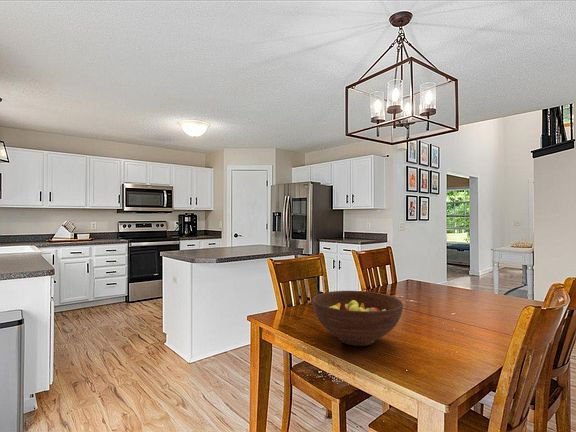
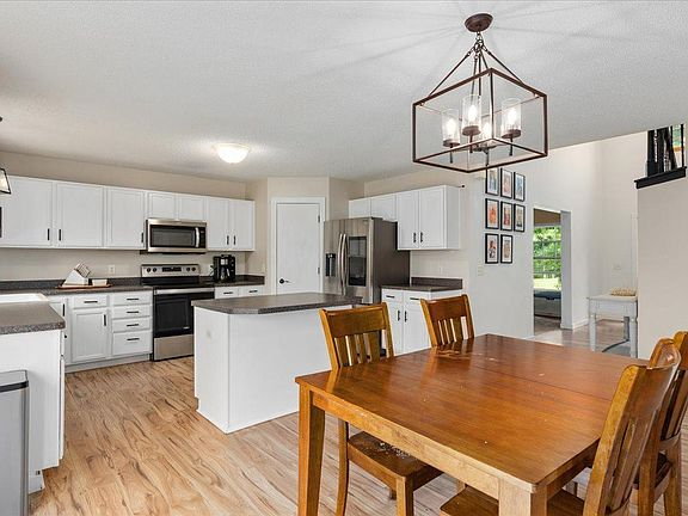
- fruit bowl (356, 320)
